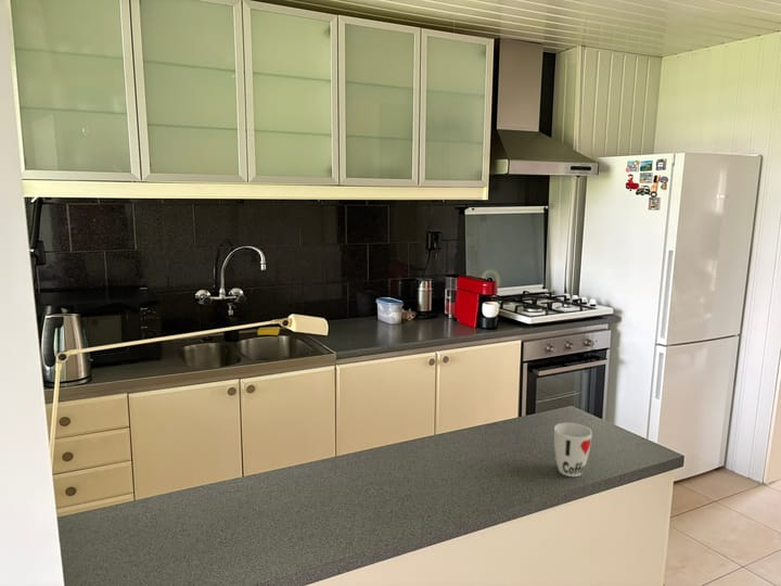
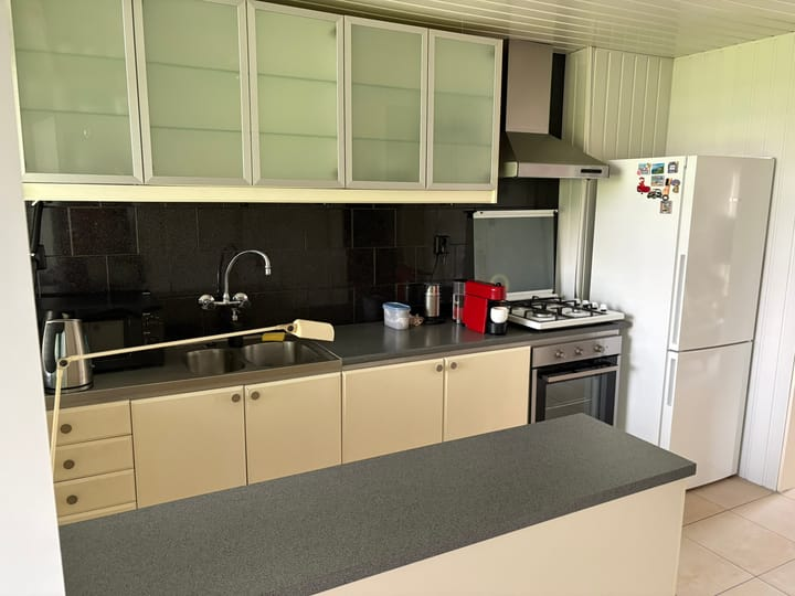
- cup (571, 450)
